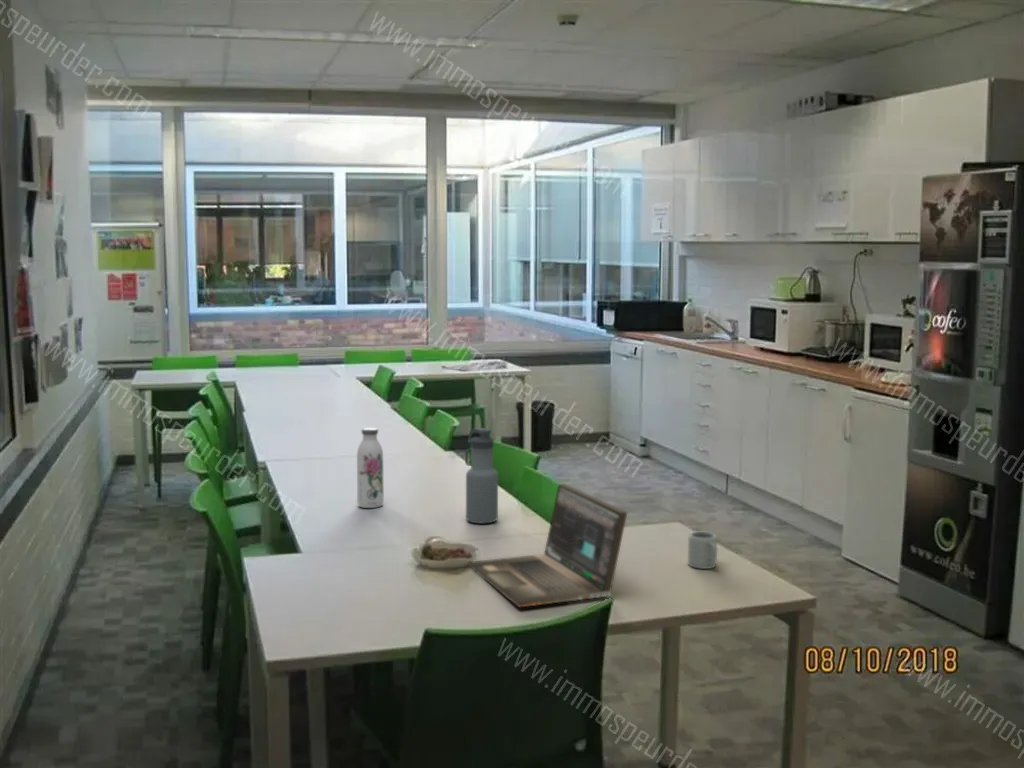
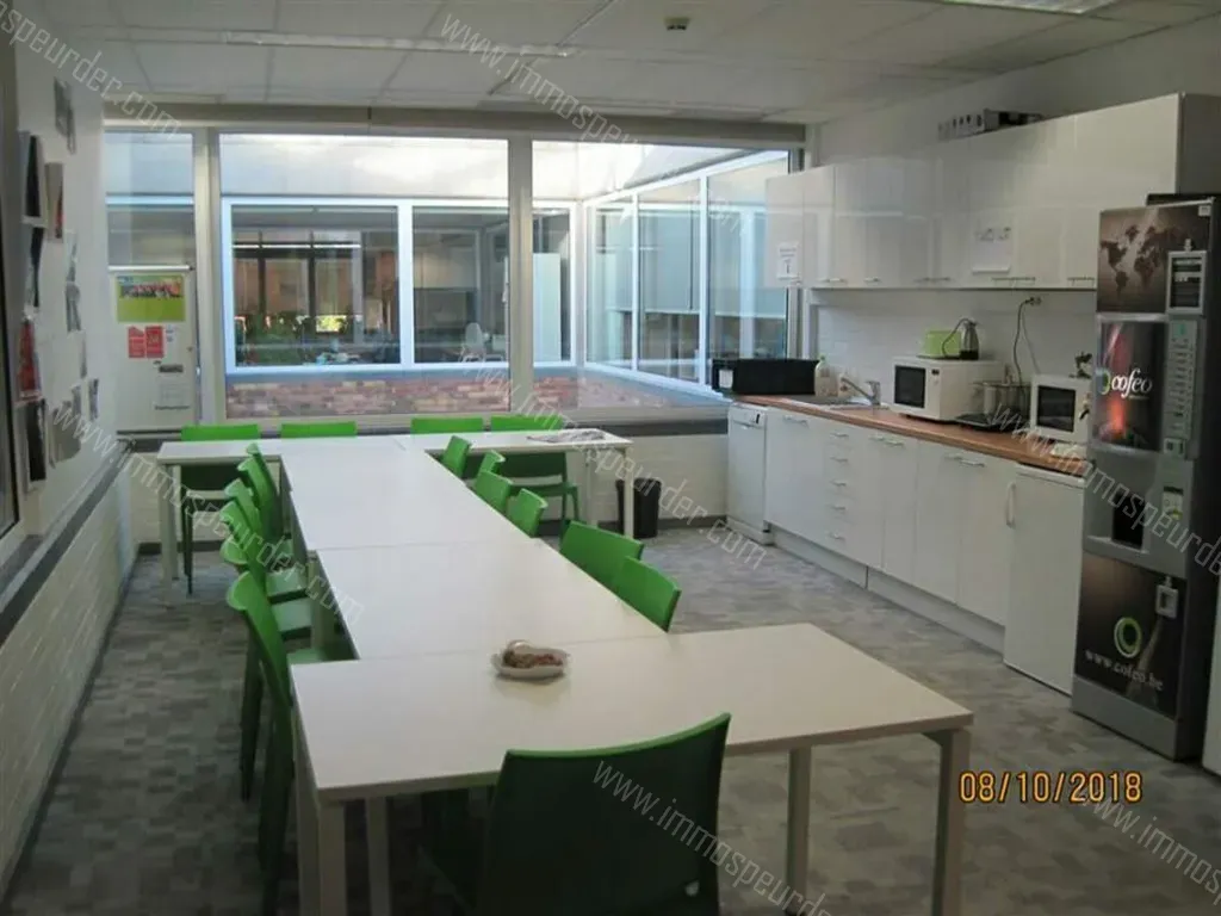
- laptop (547, 540)
- cup (704, 551)
- water bottle (481, 474)
- water bottle (370, 467)
